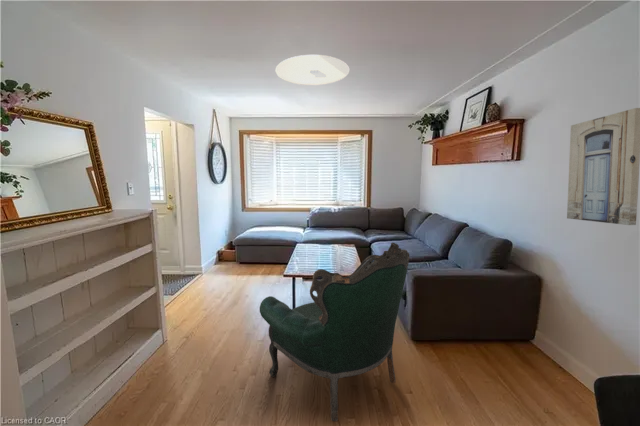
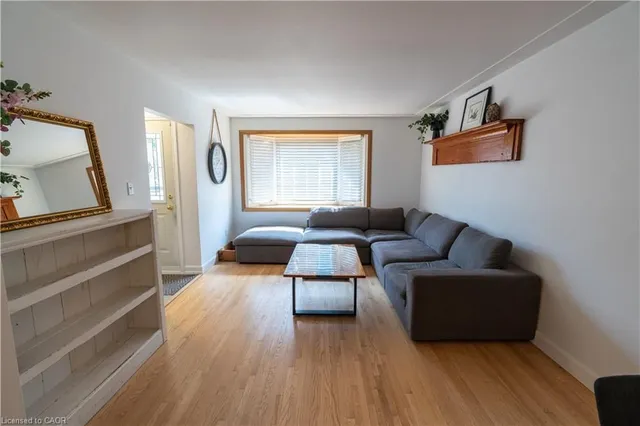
- ceiling light (312, 68)
- armchair (339, 308)
- wall art (600, 170)
